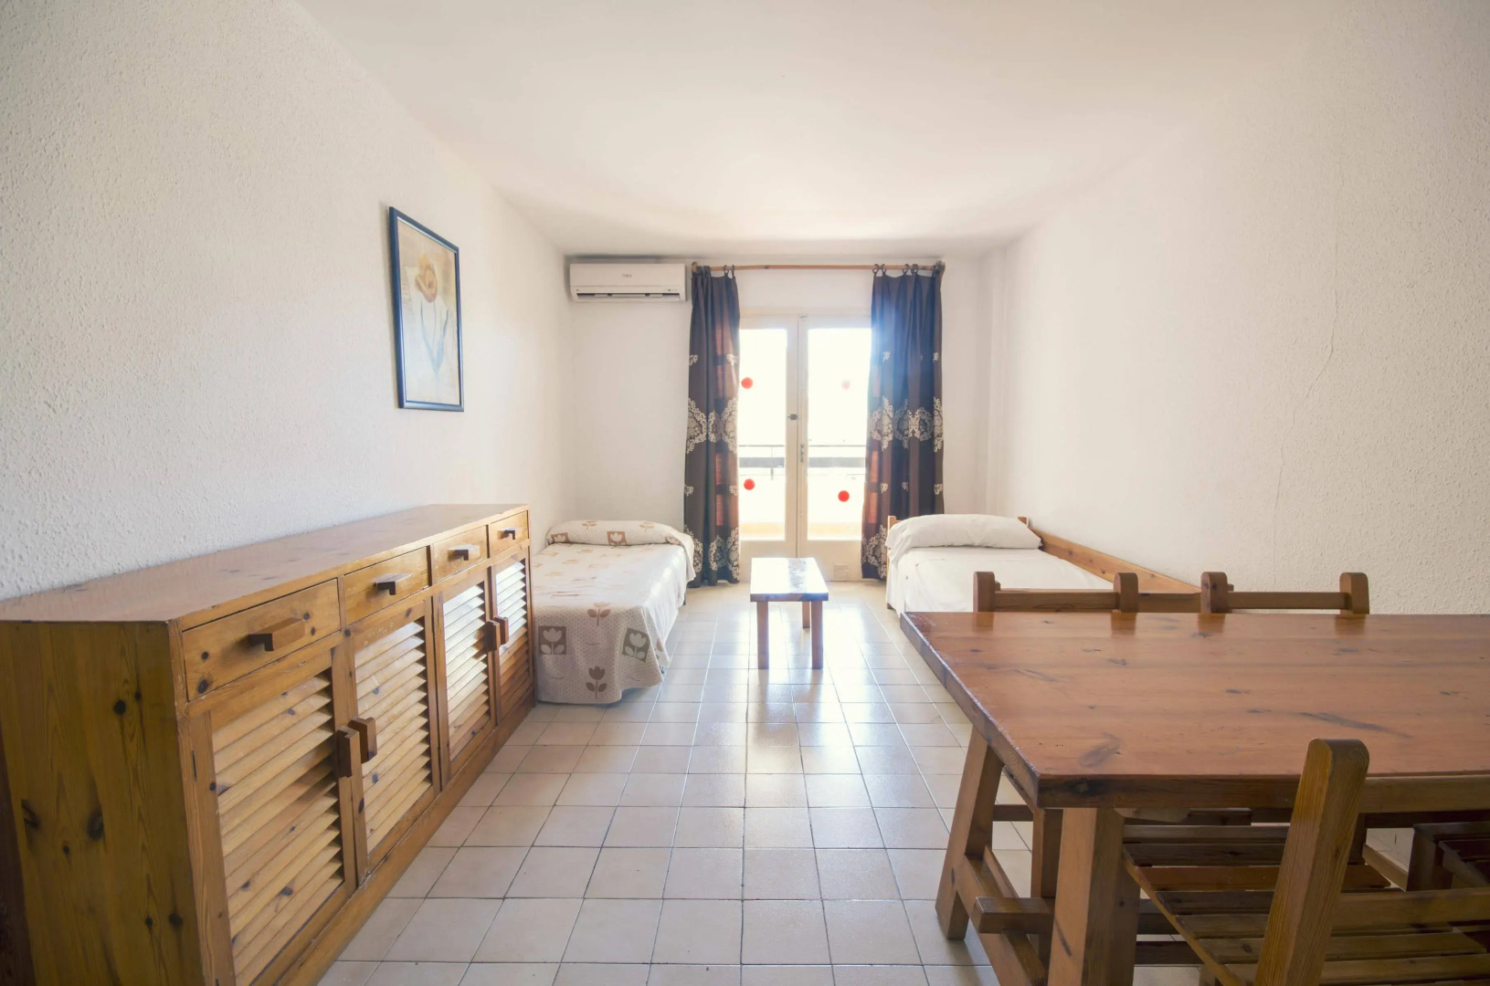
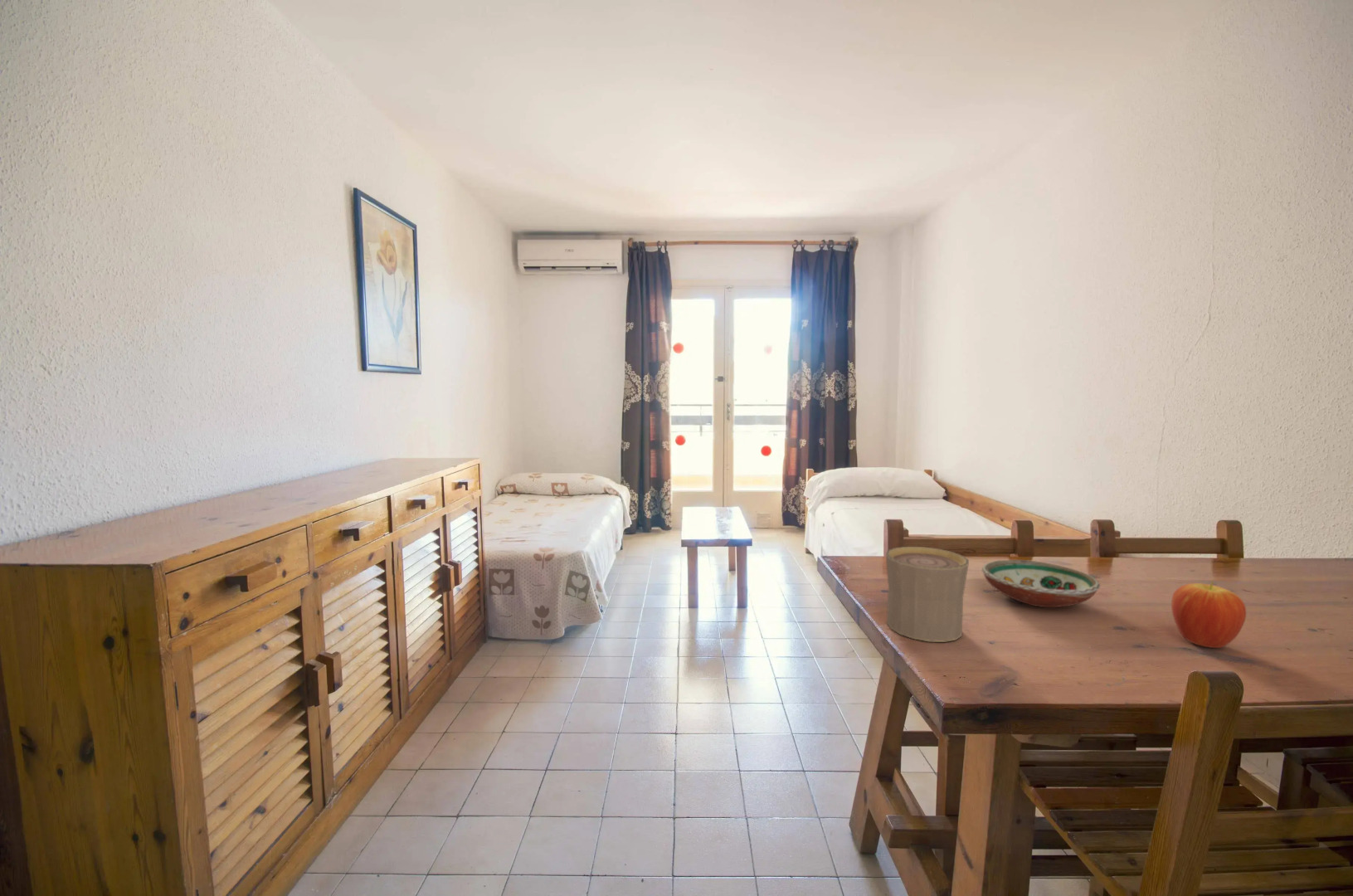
+ cup (925, 592)
+ fruit (1207, 611)
+ decorative bowl (1037, 586)
